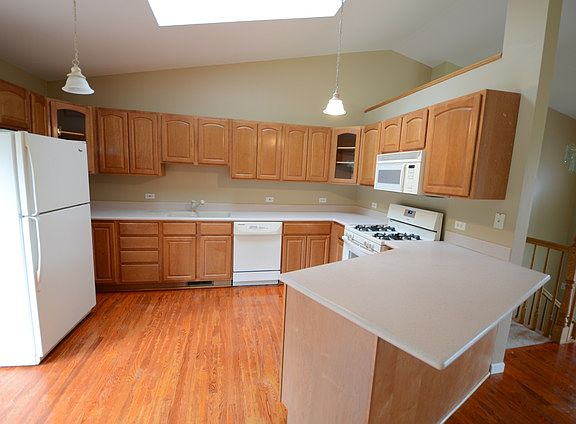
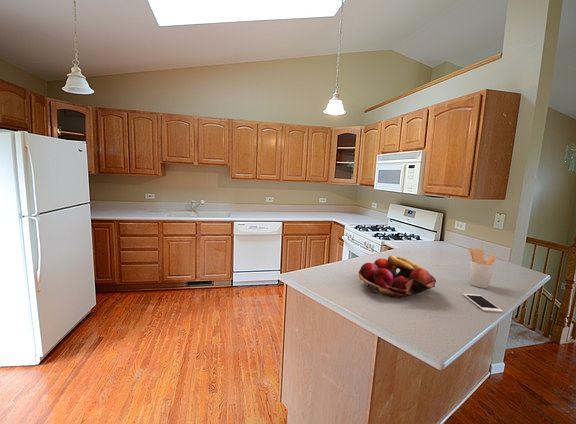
+ cell phone (481, 302)
+ fruit basket (395, 274)
+ utensil holder (478, 266)
